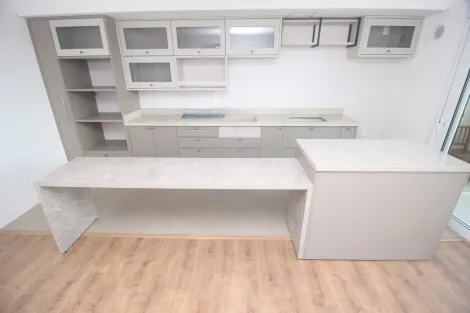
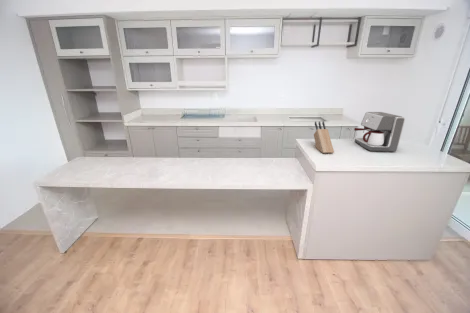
+ knife block (323, 136)
+ coffee maker (377, 130)
